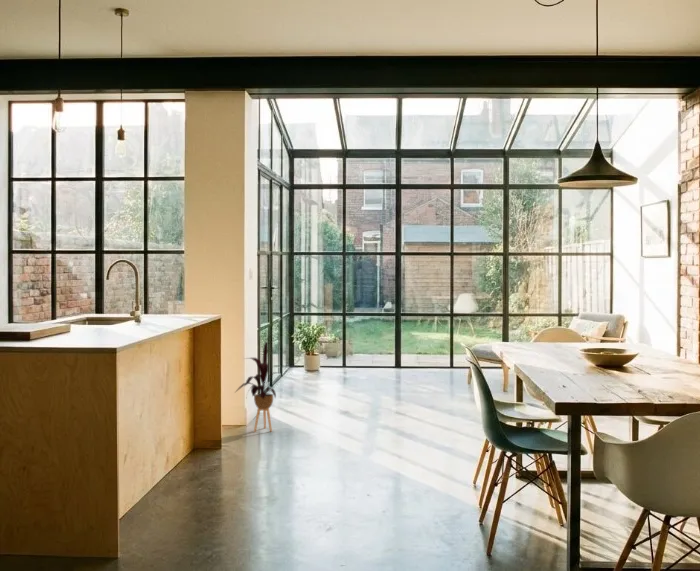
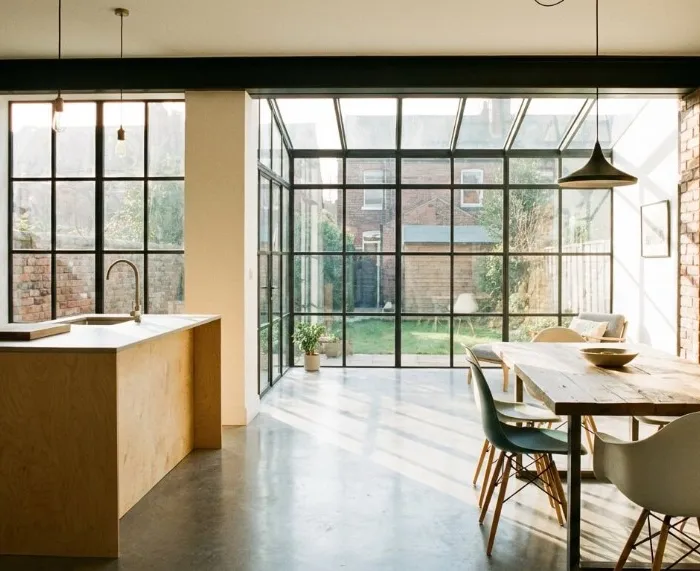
- house plant (258, 386)
